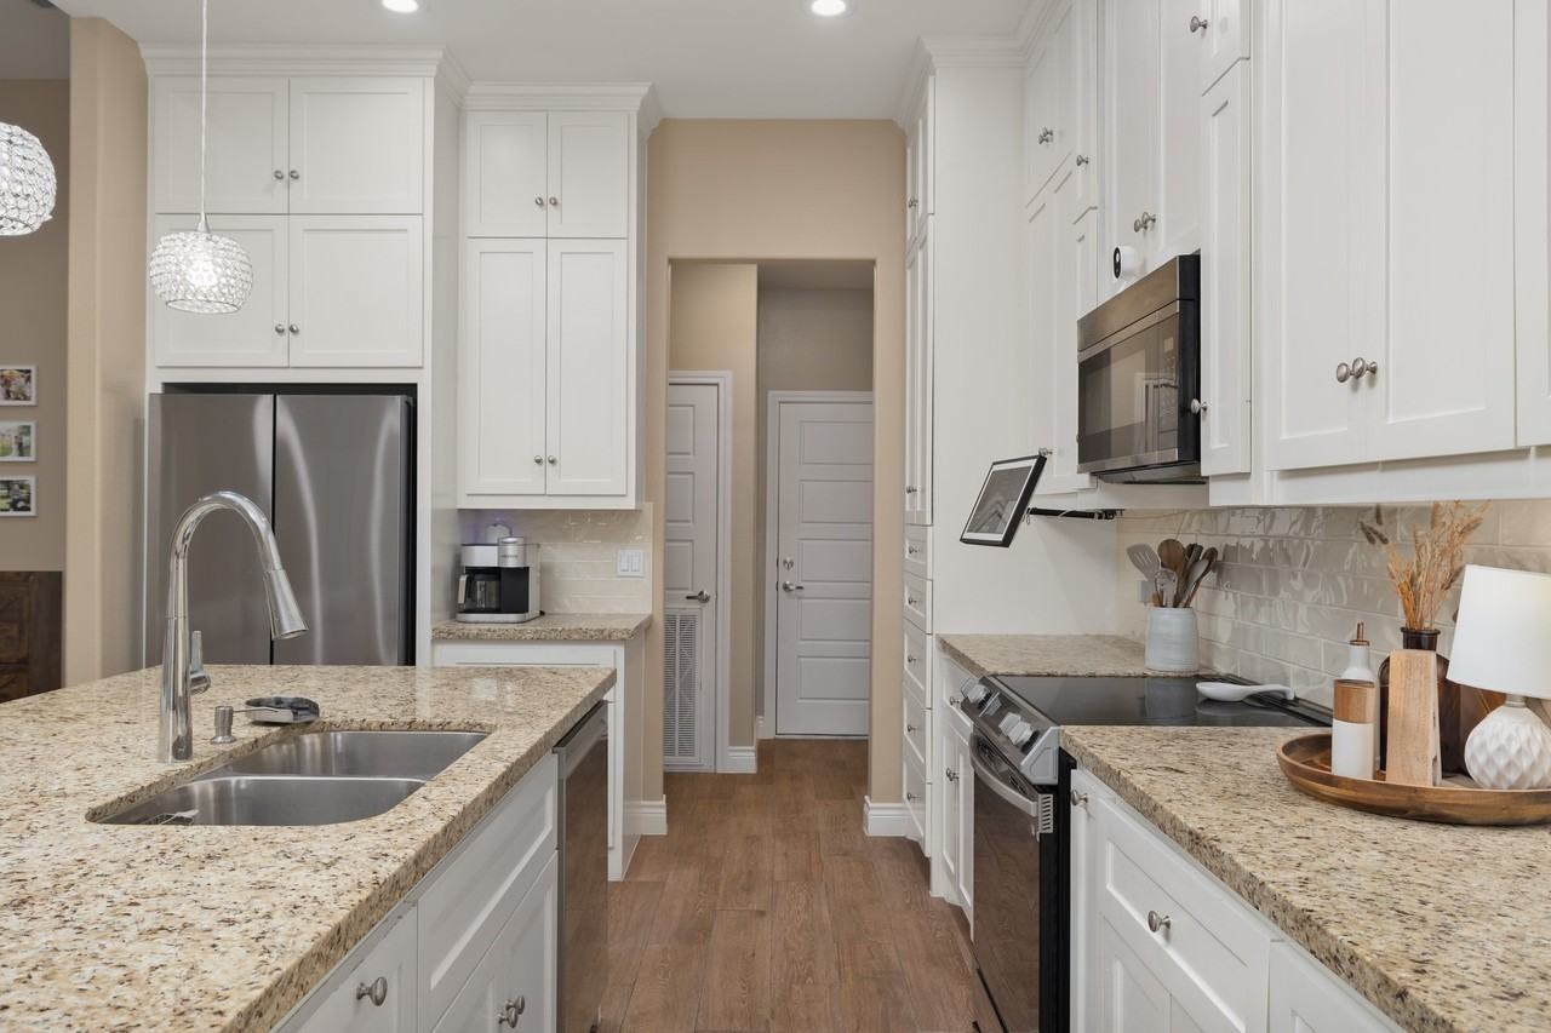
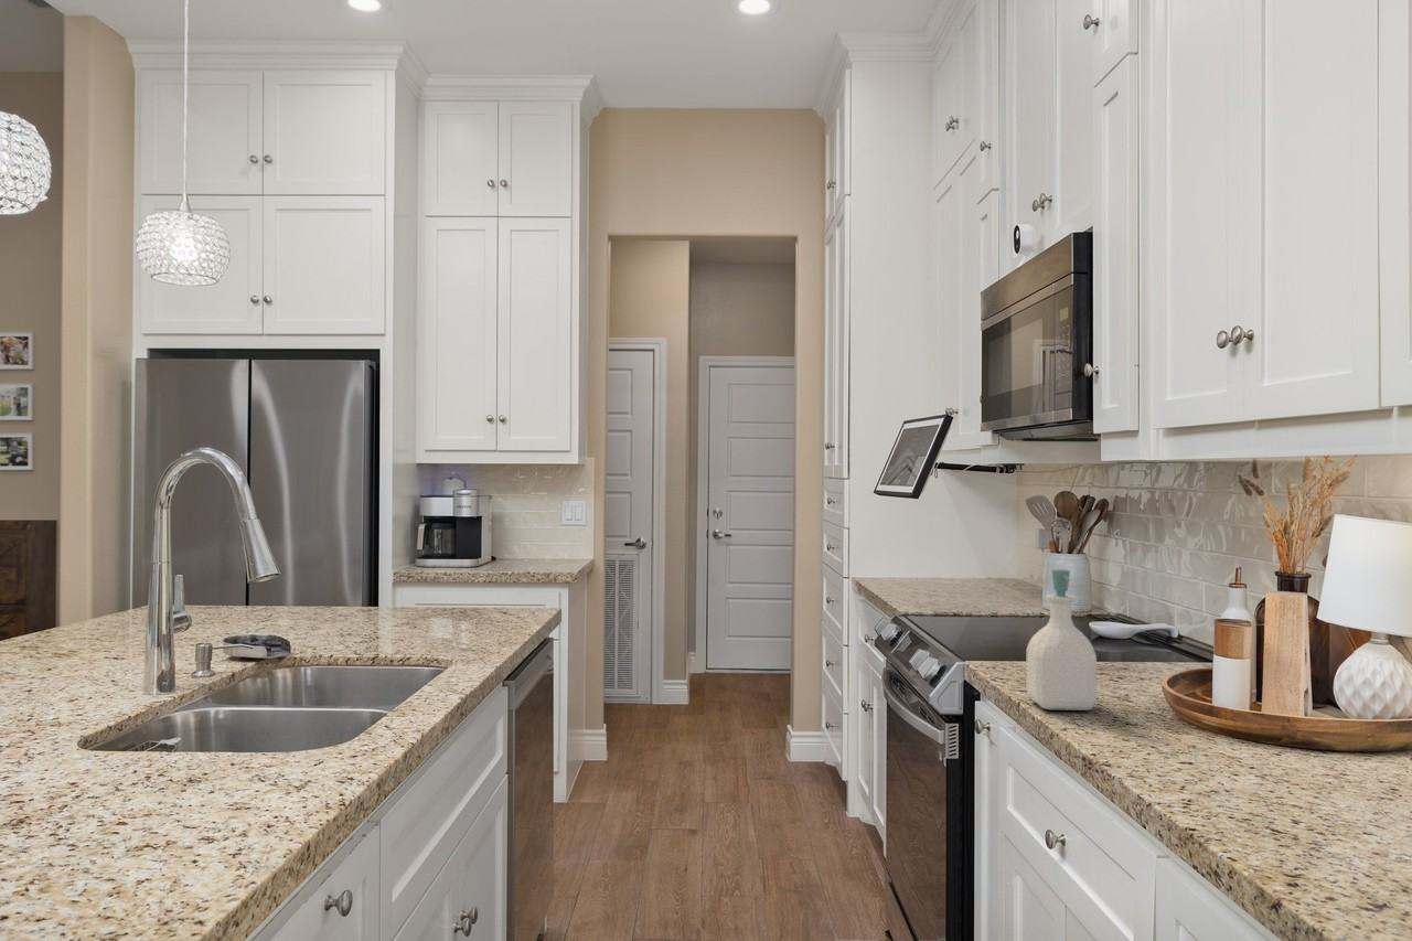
+ soap bottle (1060, 637)
